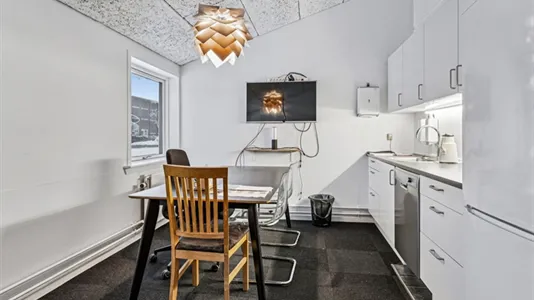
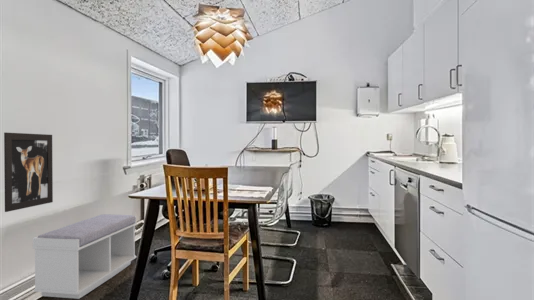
+ bench (92, 250)
+ wall art (30, 170)
